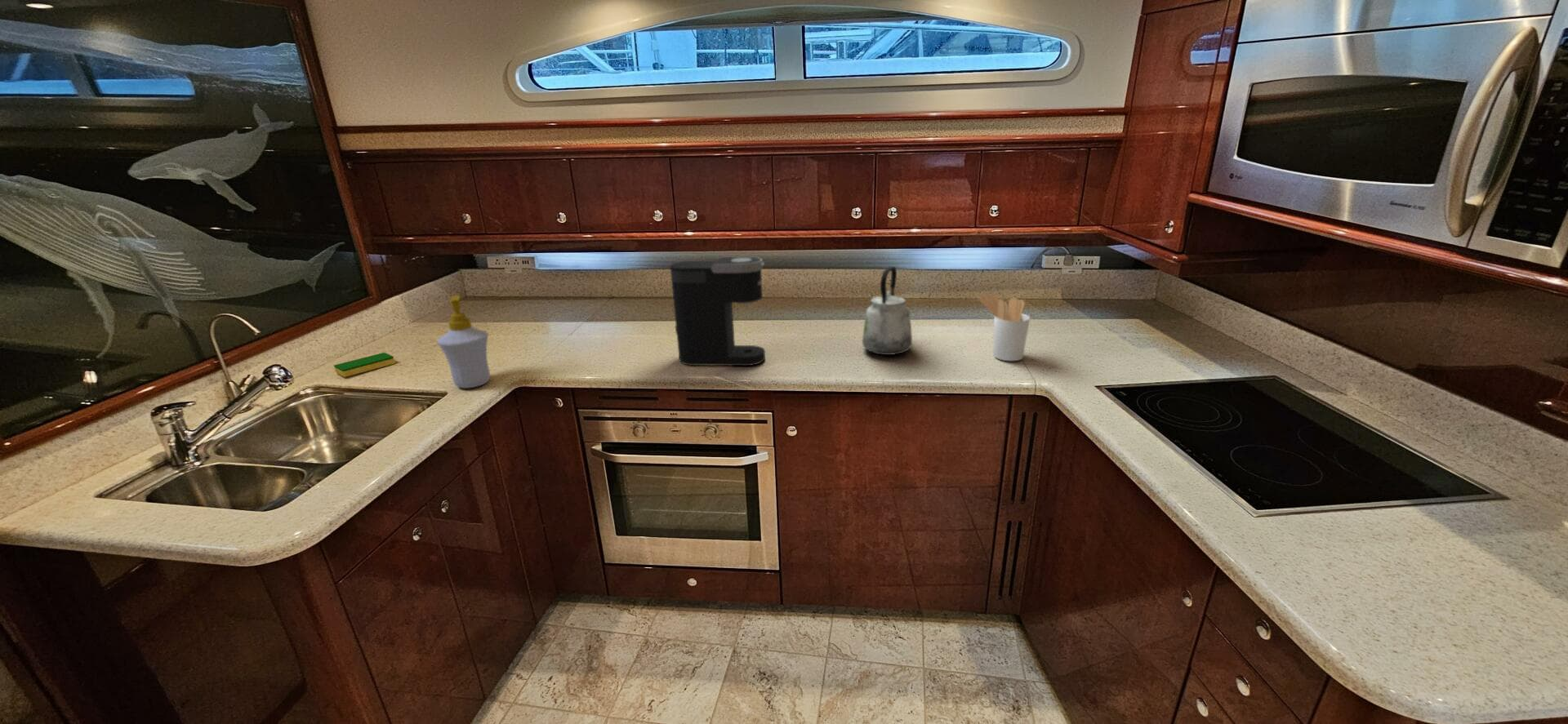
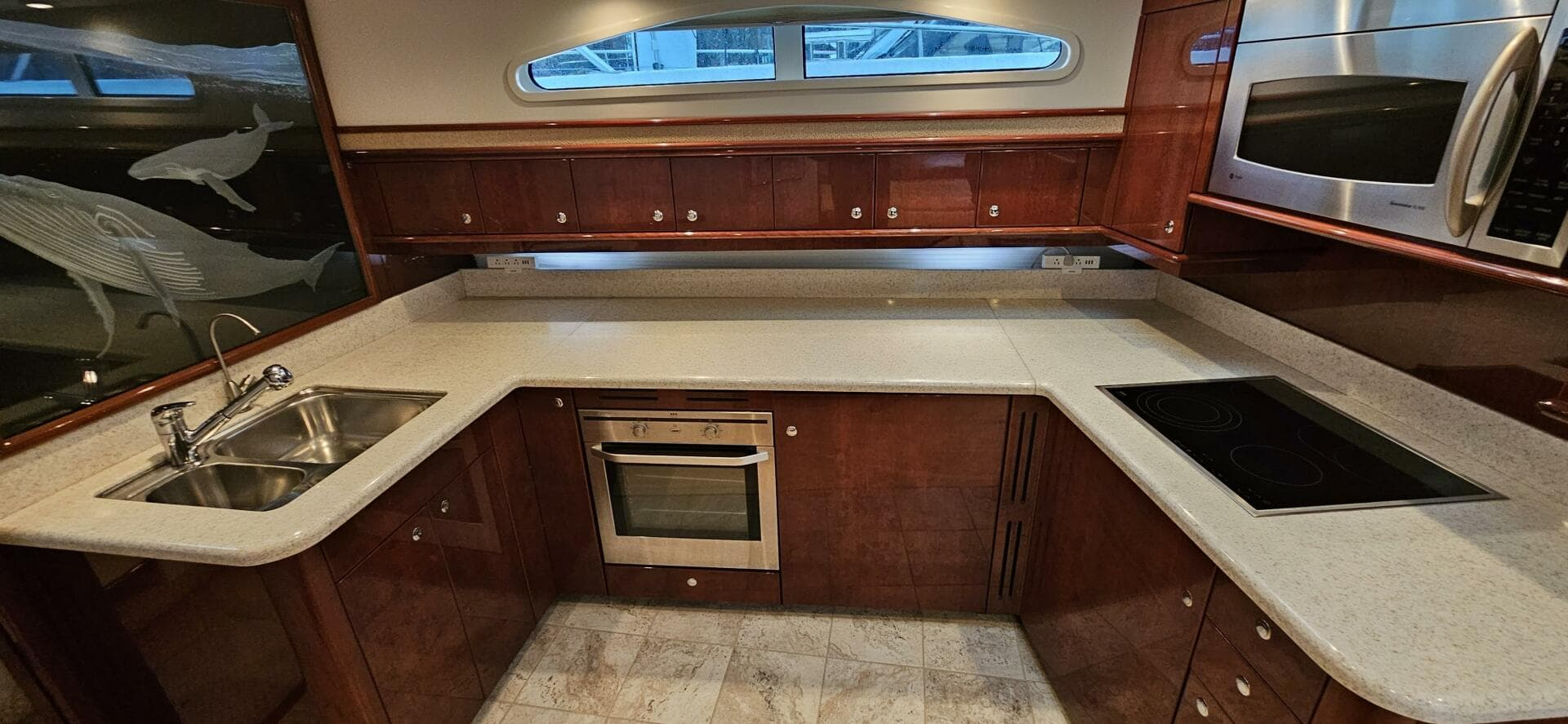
- utensil holder (1002, 325)
- soap bottle (464, 342)
- coffee maker (719, 311)
- kettle (889, 308)
- dish sponge (365, 364)
